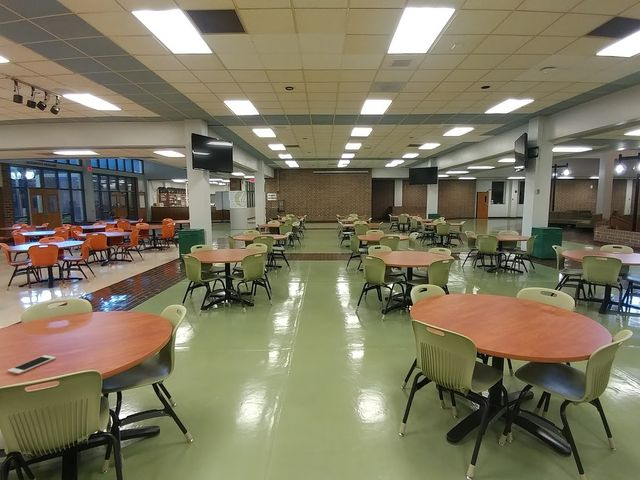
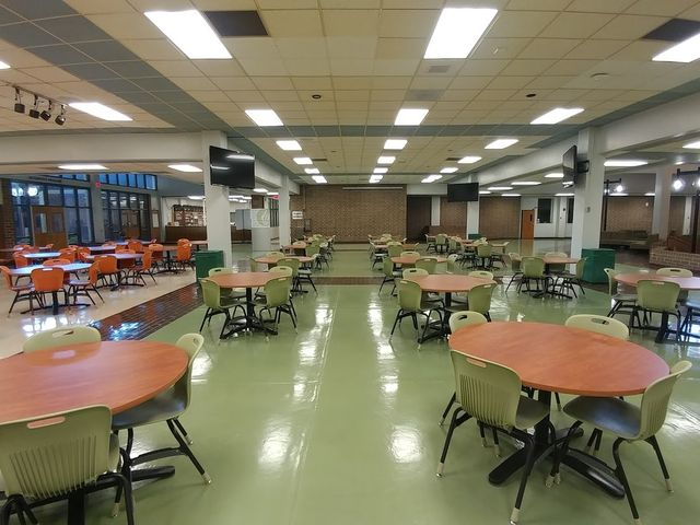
- cell phone (32, 364)
